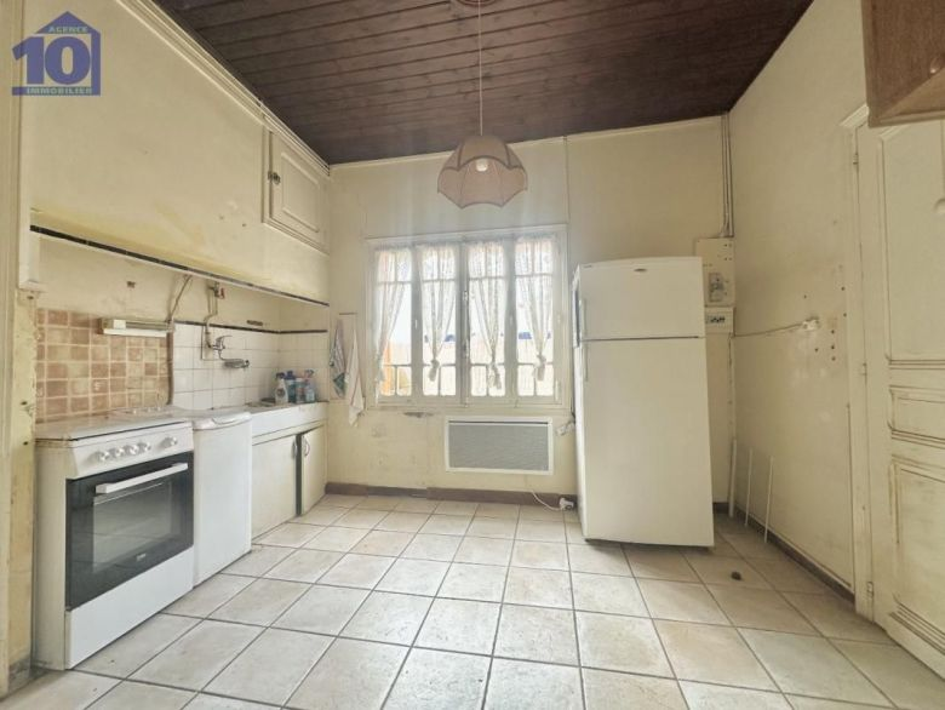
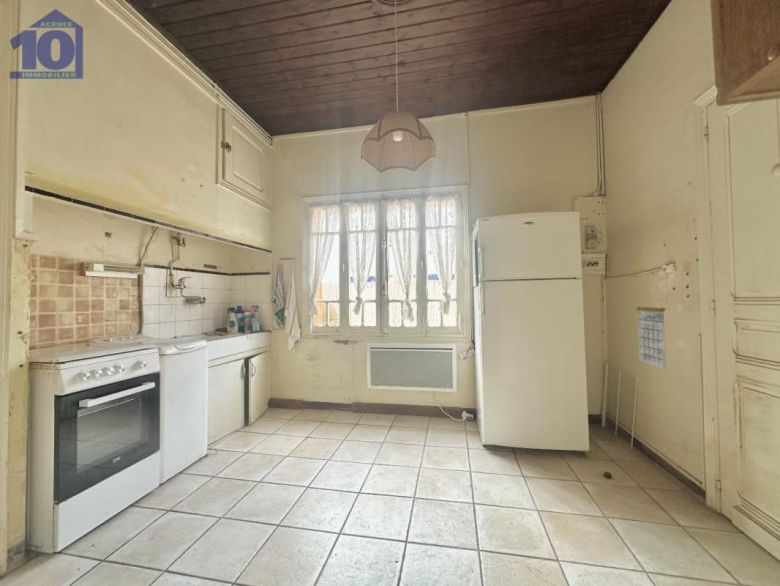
+ calendar (650, 329)
